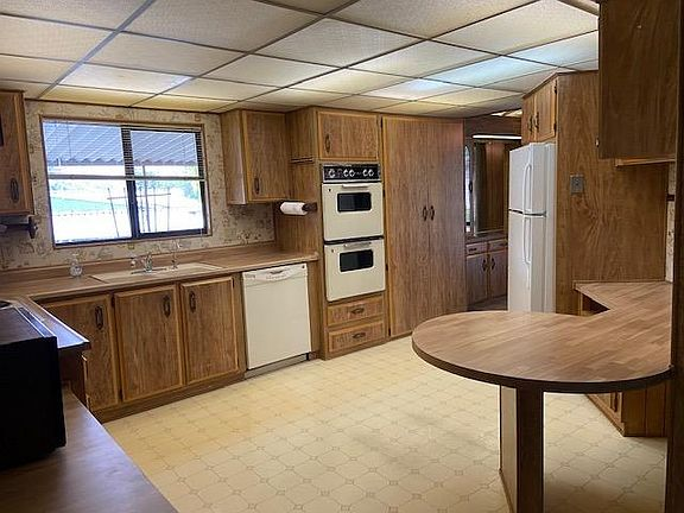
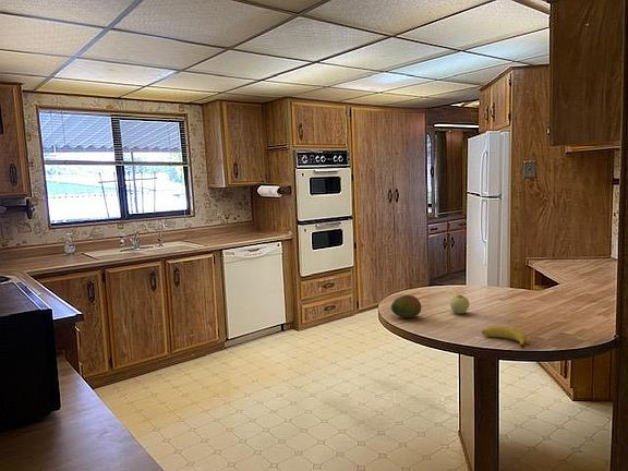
+ banana (504, 335)
+ apple (459, 304)
+ fruit (406, 306)
